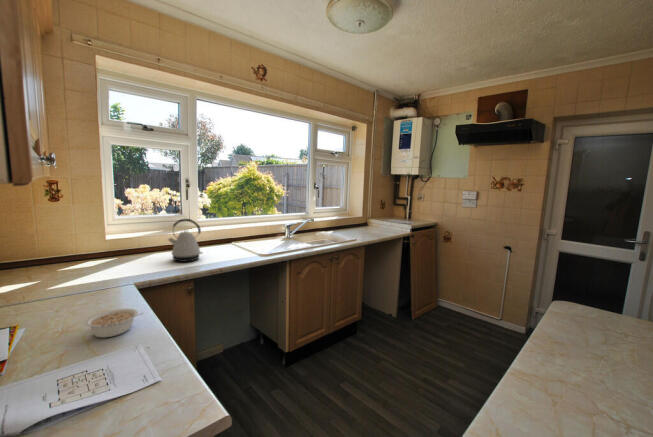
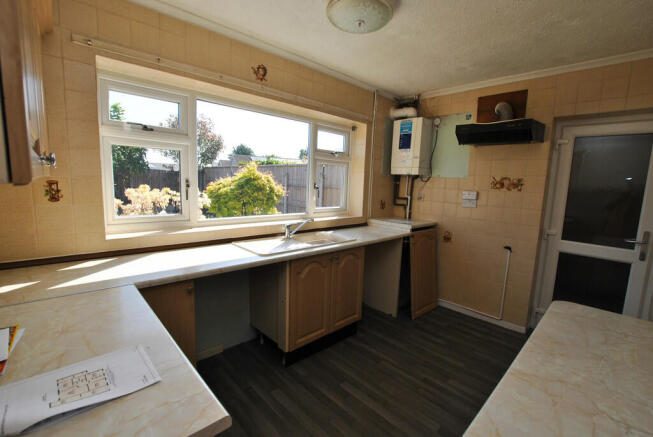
- legume (114, 321)
- kettle (185, 239)
